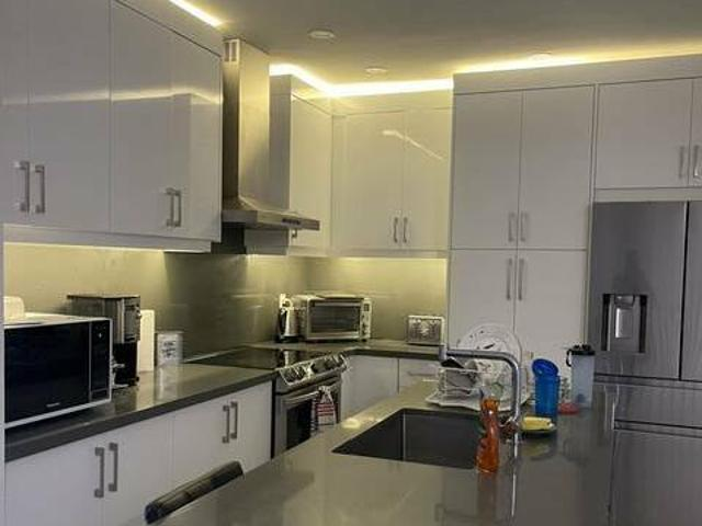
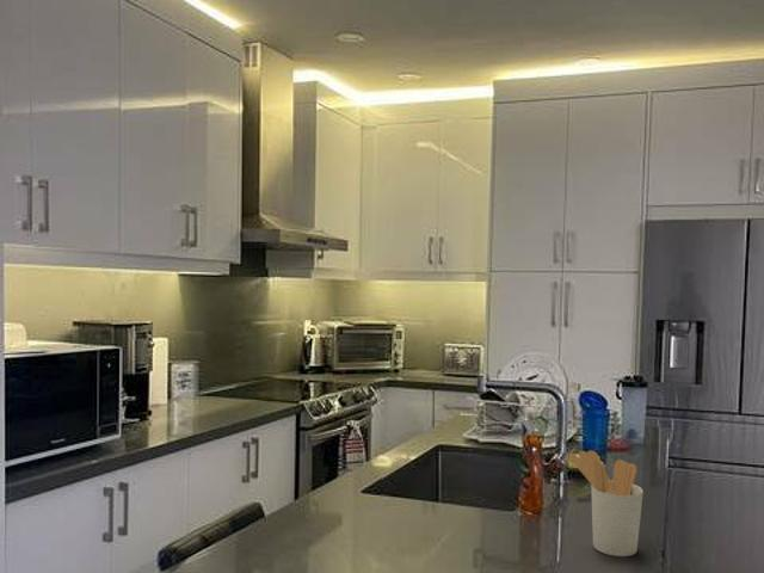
+ utensil holder (604, 499)
